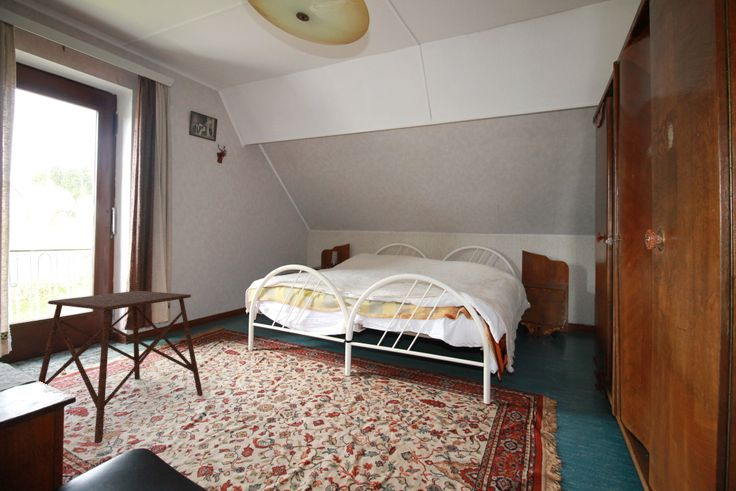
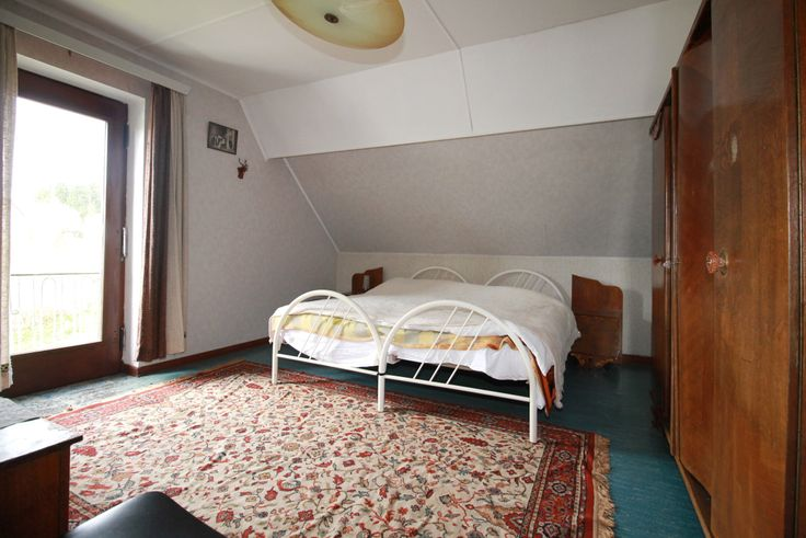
- side table (121, 351)
